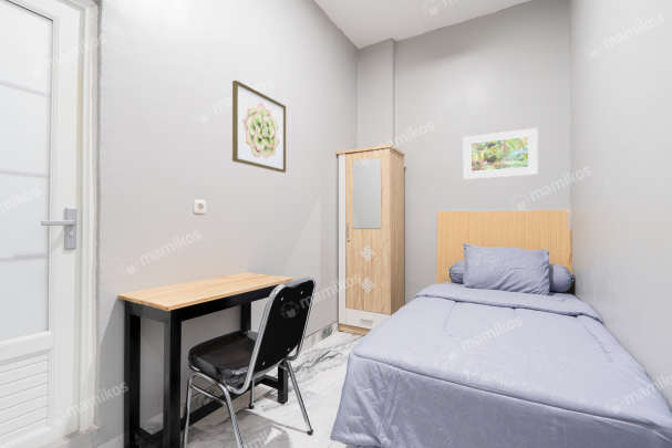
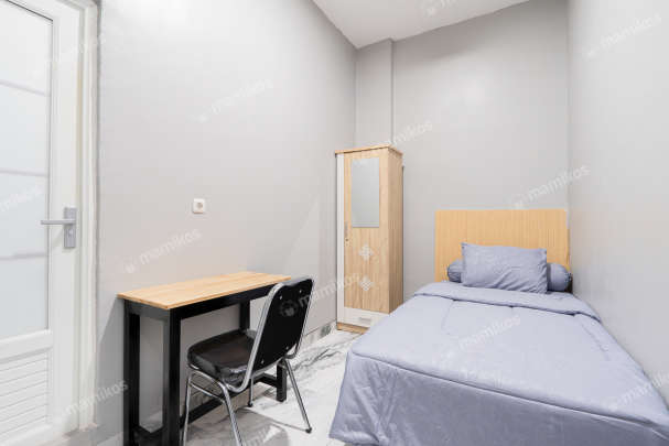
- wall art (261, 131)
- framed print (498, 154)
